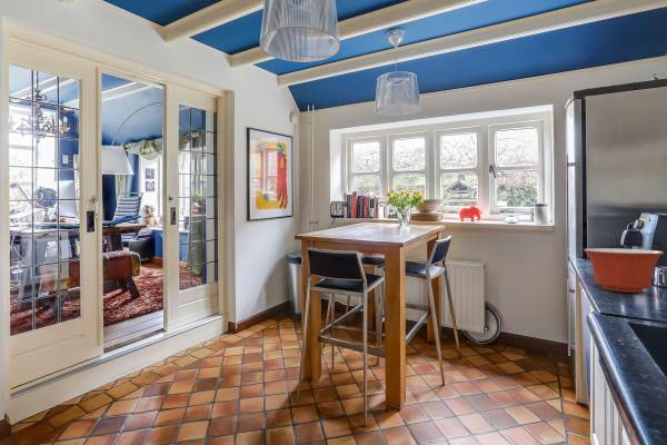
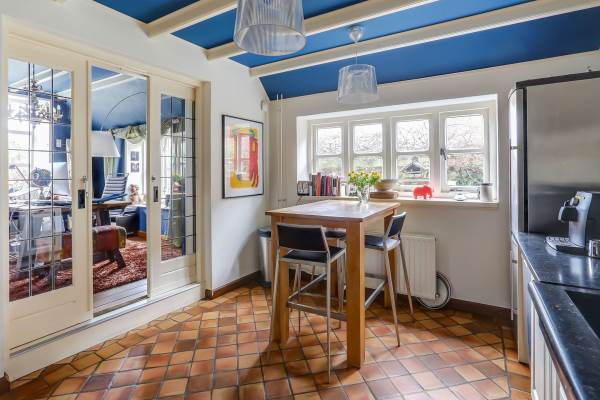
- mixing bowl (621, 269)
